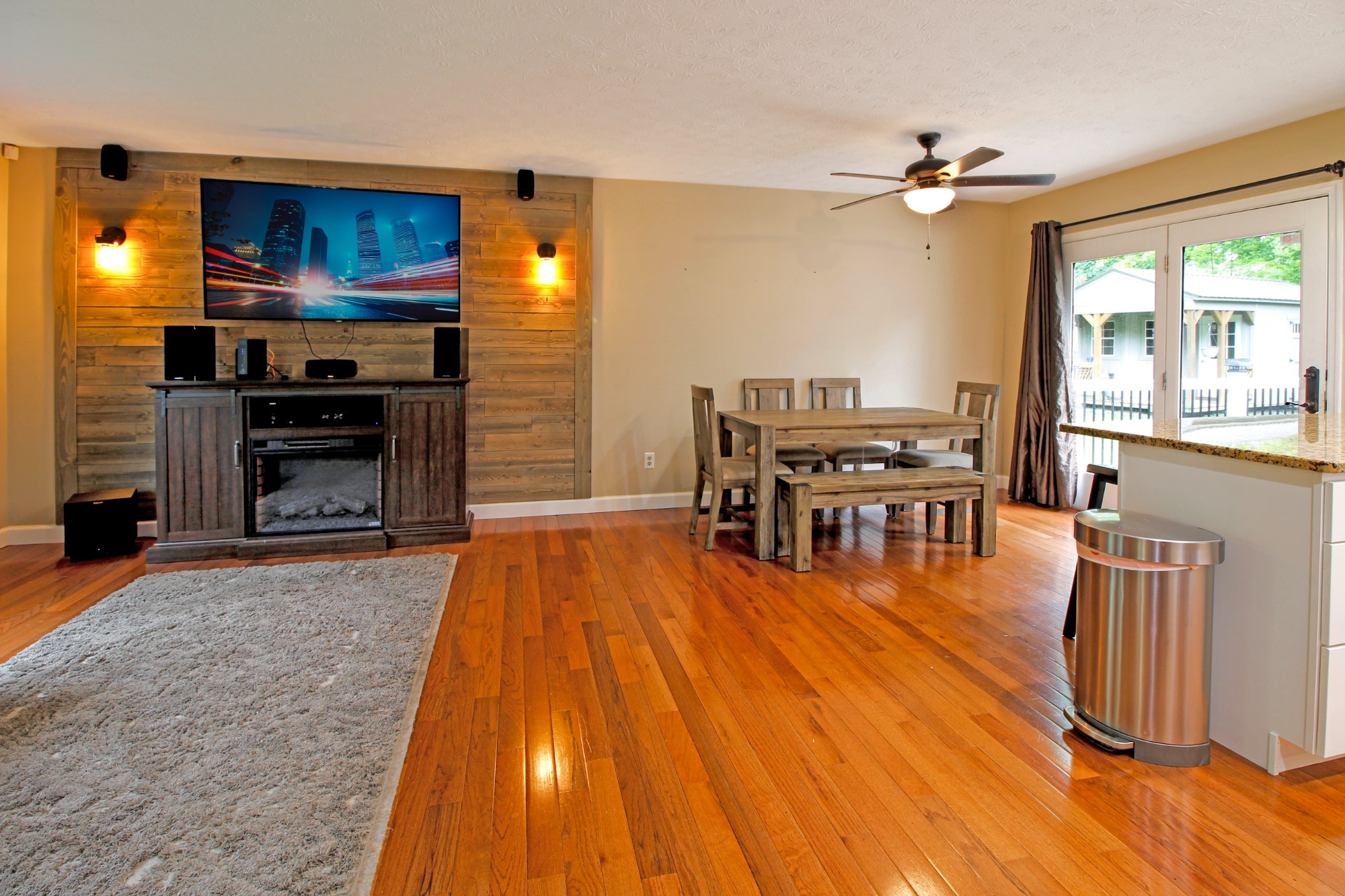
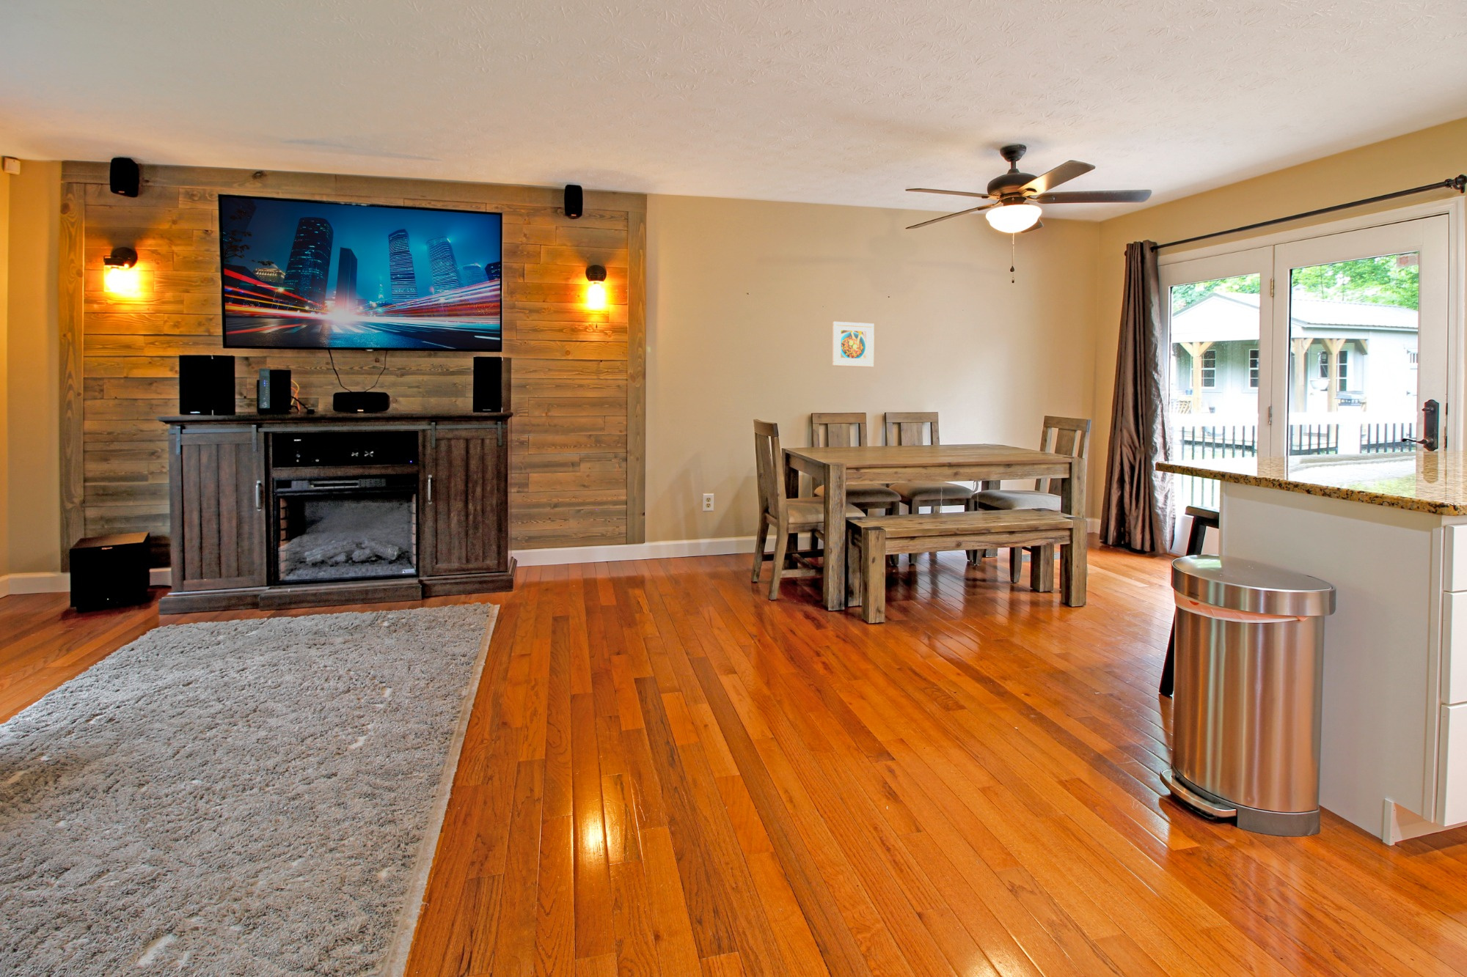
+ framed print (853, 345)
